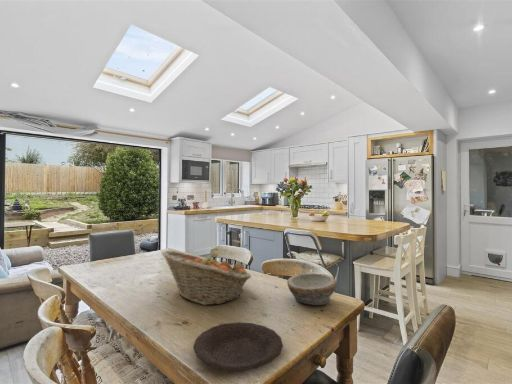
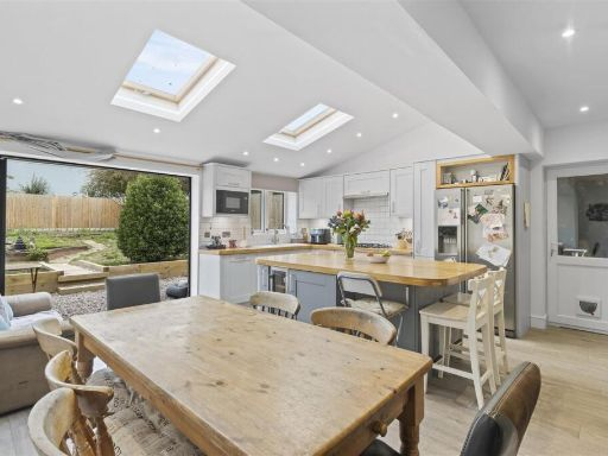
- bowl (311, 289)
- plate (238, 346)
- fruit basket (205, 271)
